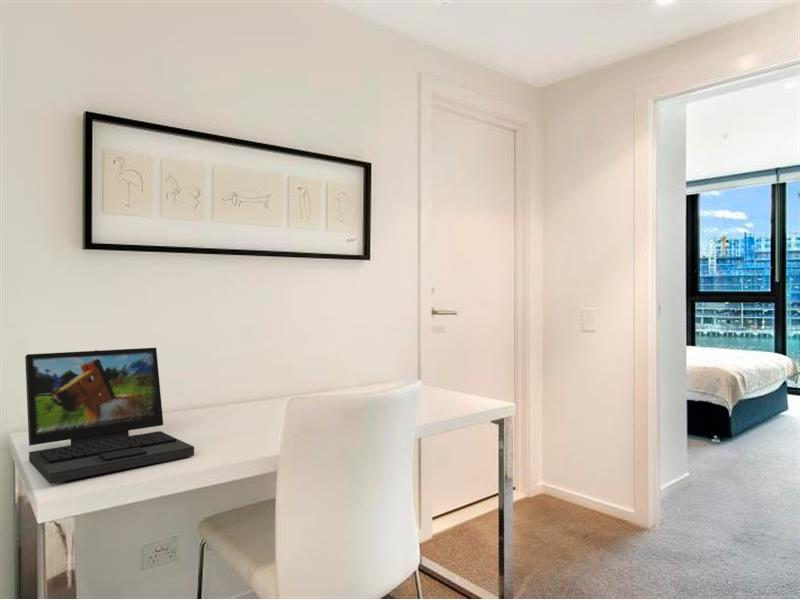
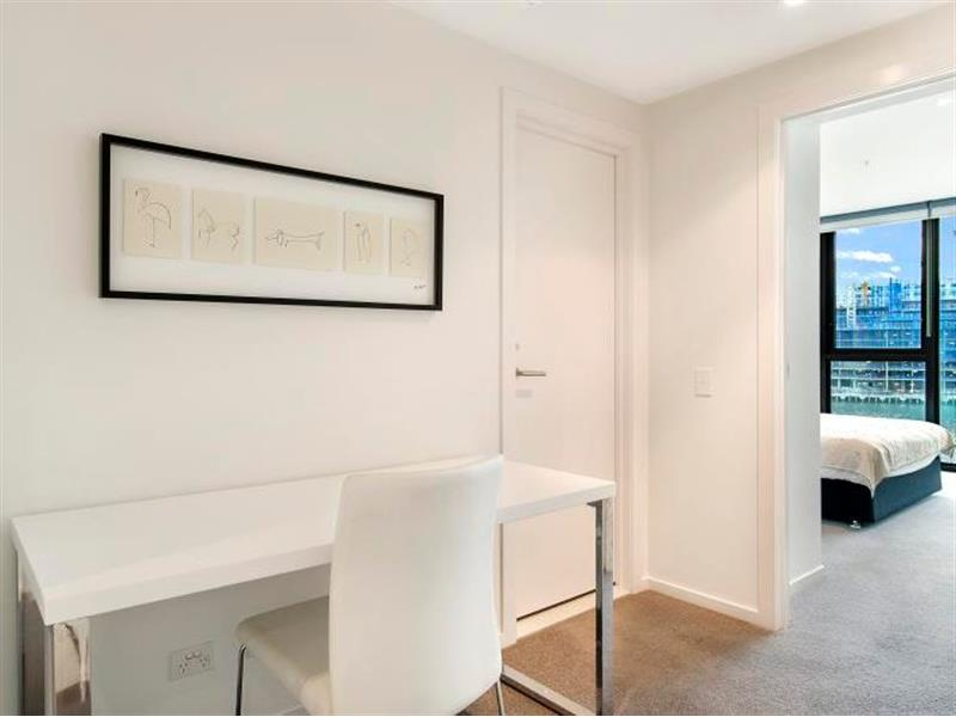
- laptop (109, 404)
